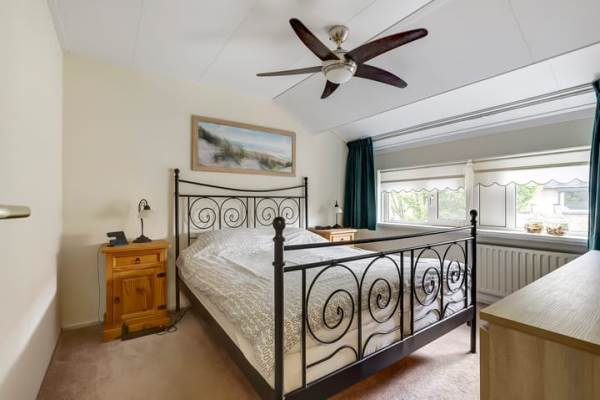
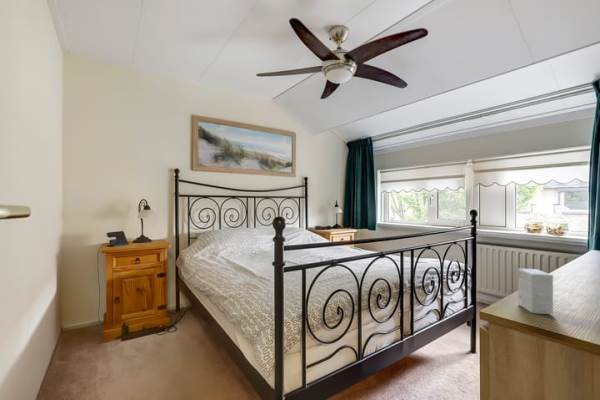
+ small box (534, 290)
